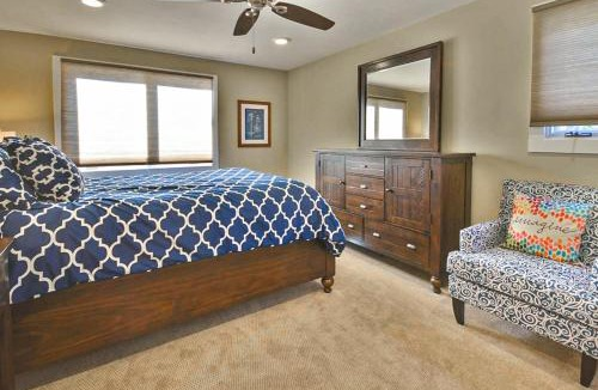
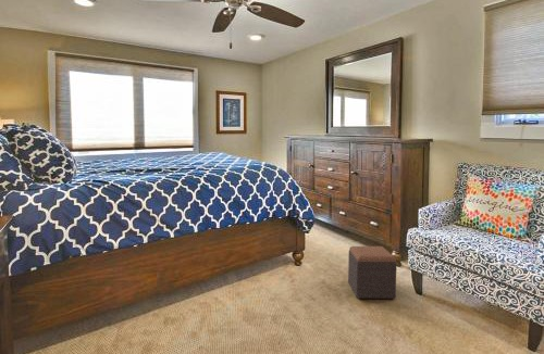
+ footstool (371, 270)
